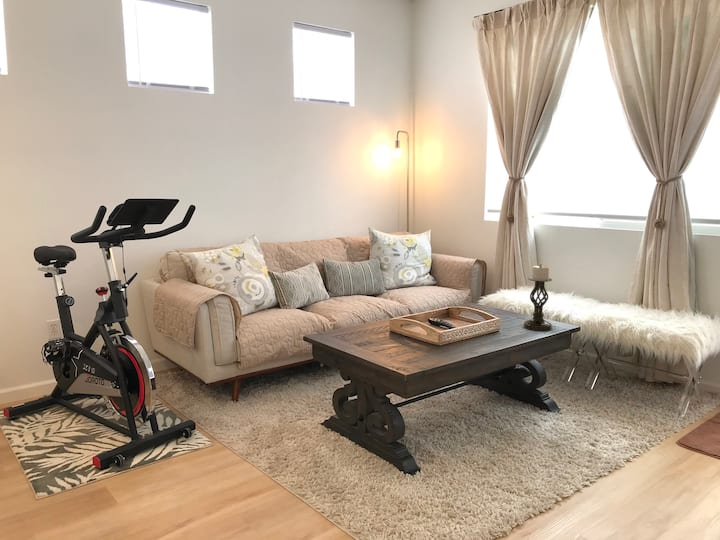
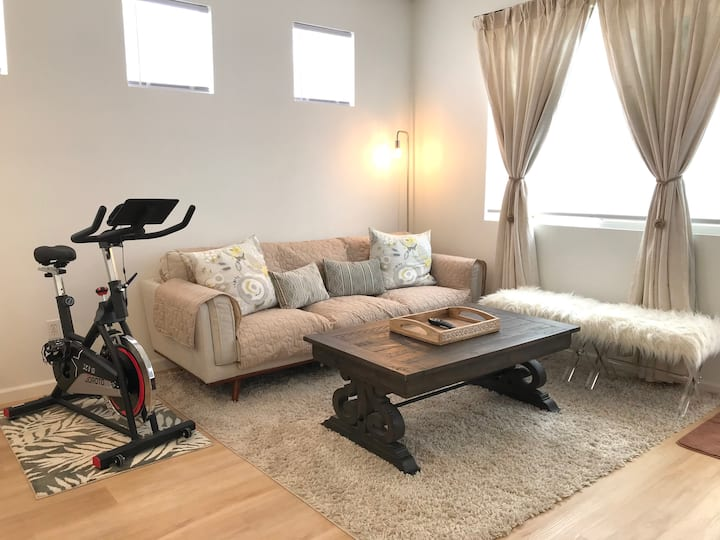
- candle holder (539, 295)
